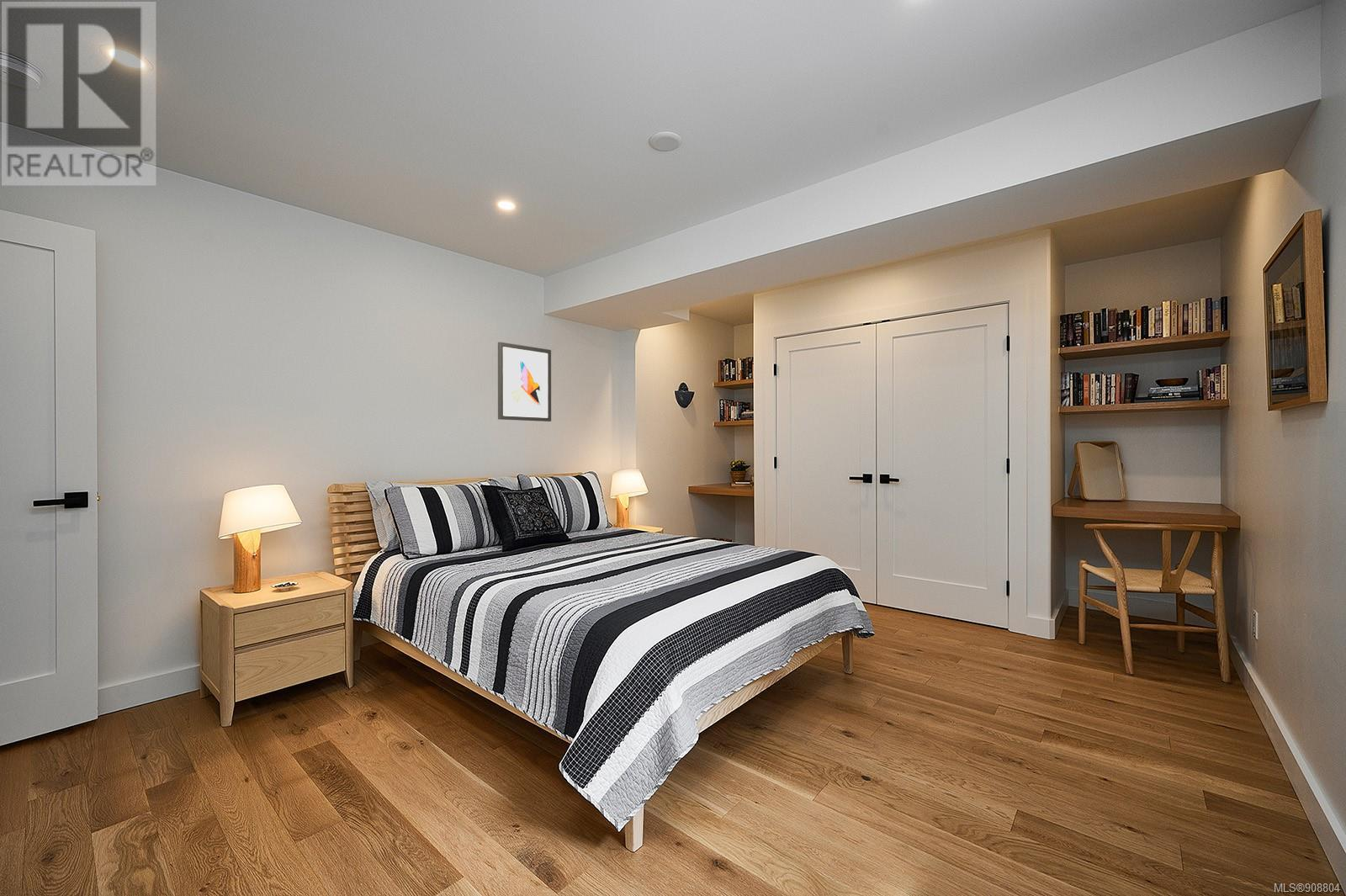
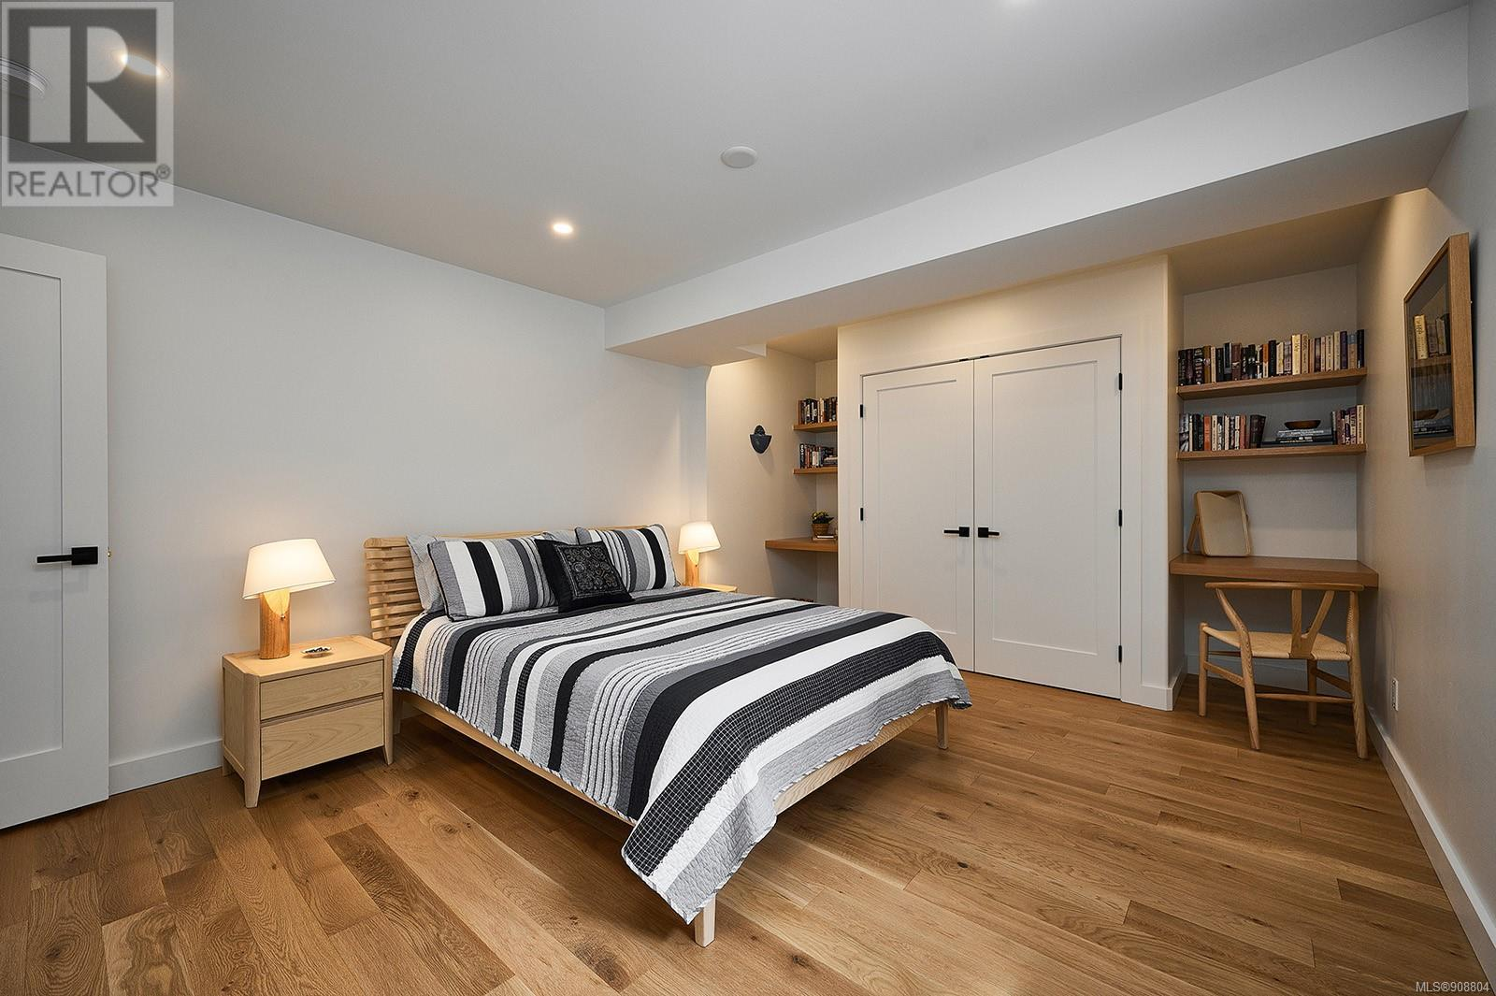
- wall art (525, 383)
